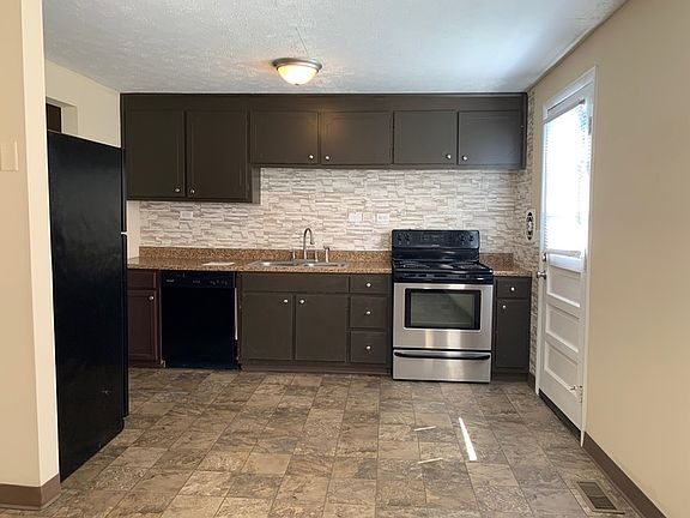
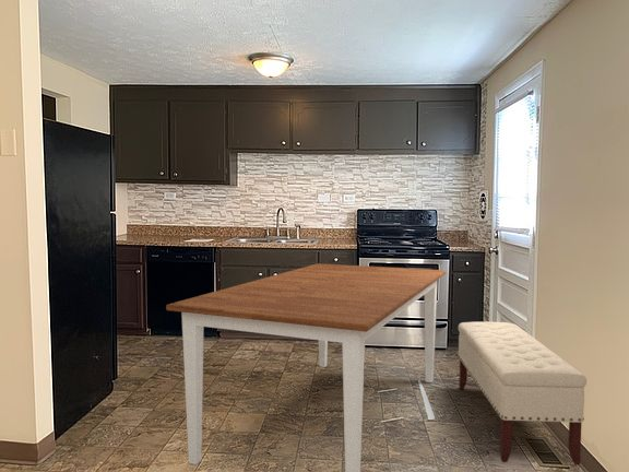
+ dining table (327, 350)
+ bench (510, 380)
